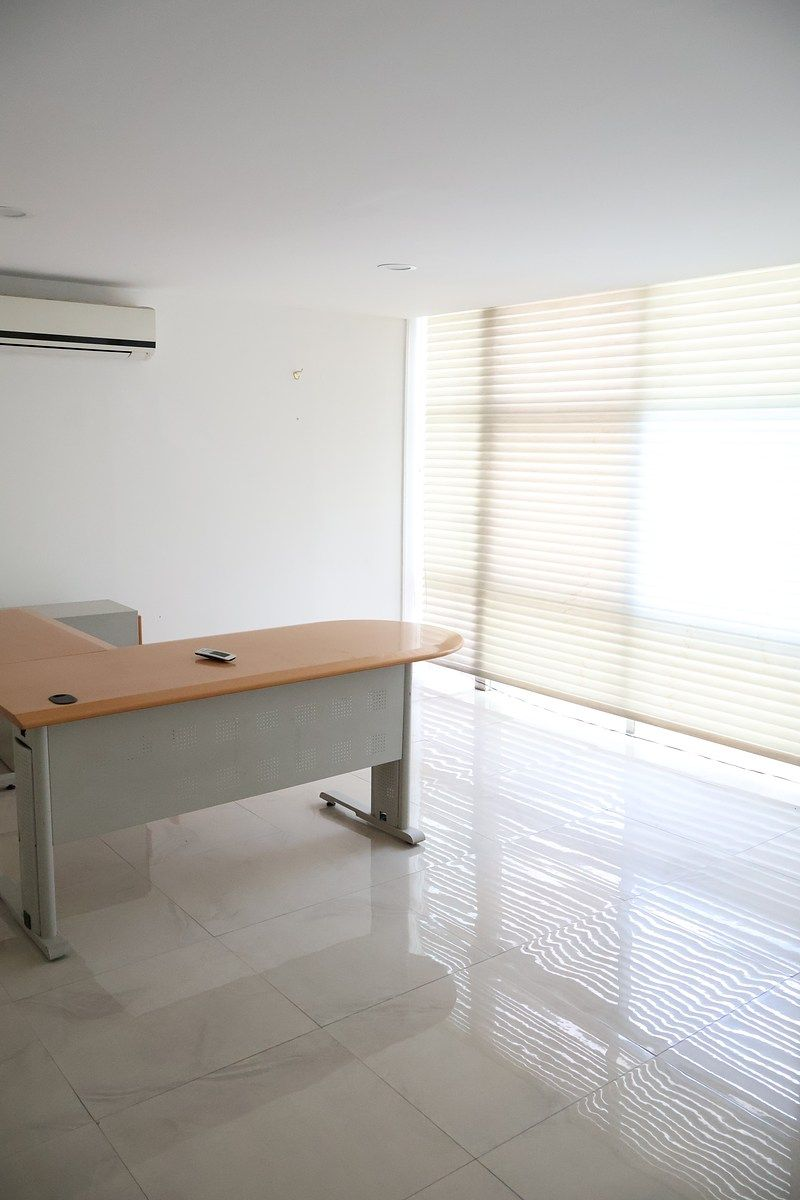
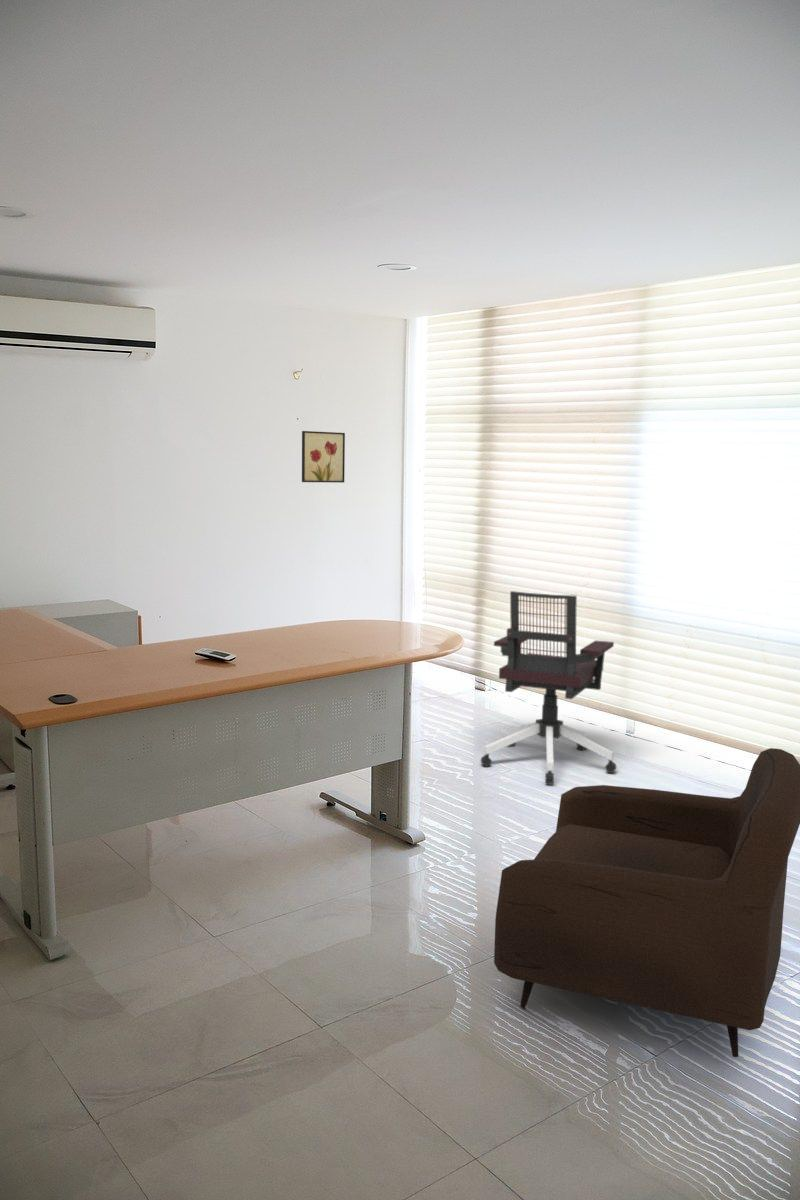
+ wall art (322, 457)
+ armchair (658, 866)
+ office chair (555, 677)
